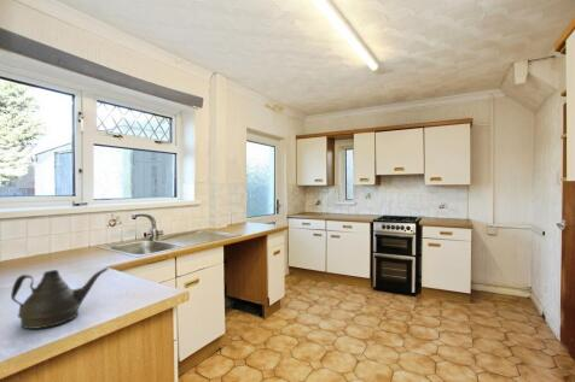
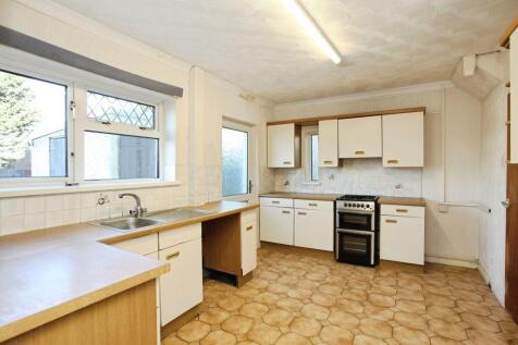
- teapot (63, 293)
